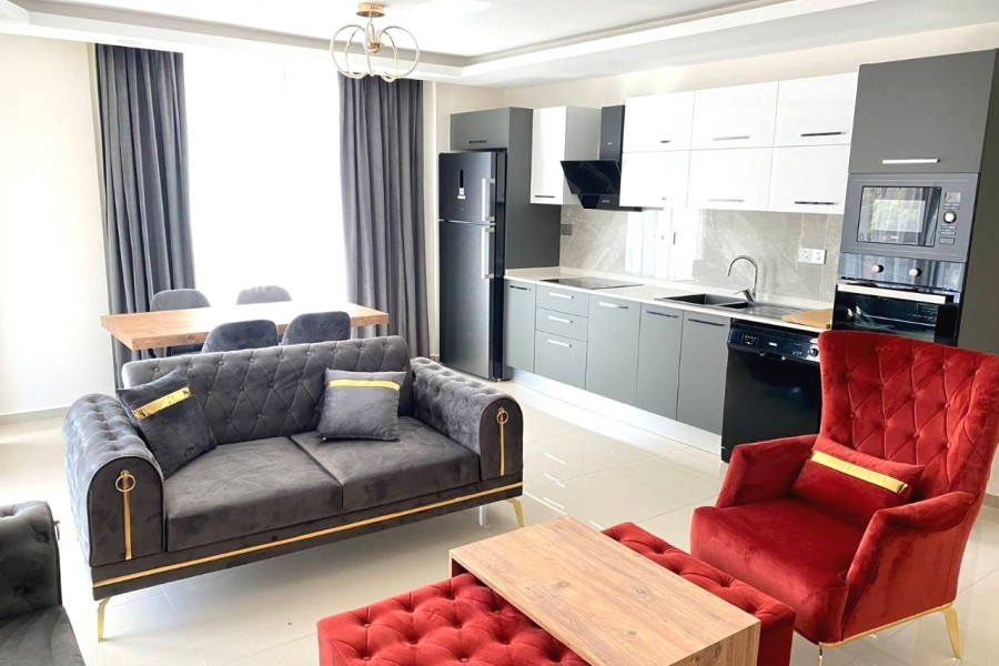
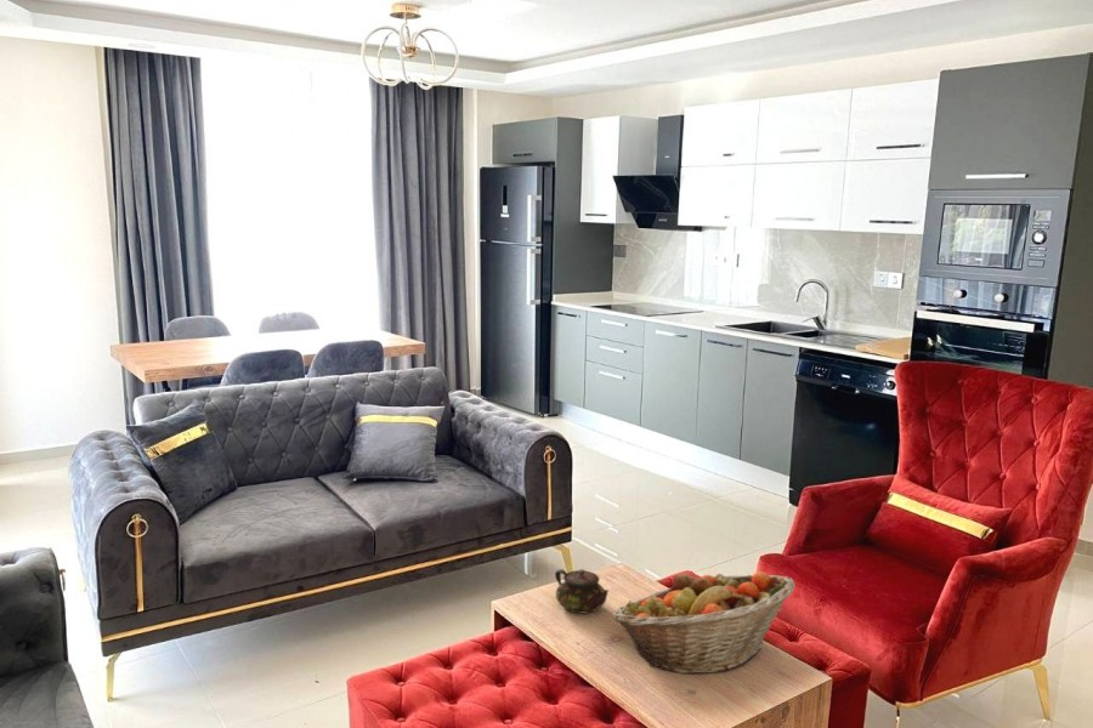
+ fruit basket (704, 612)
+ teapot (581, 587)
